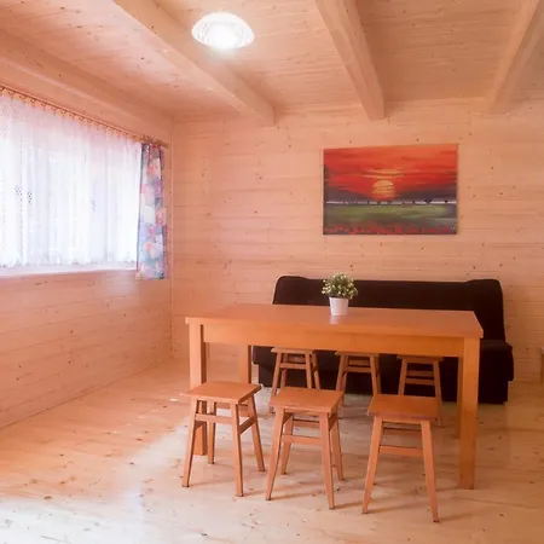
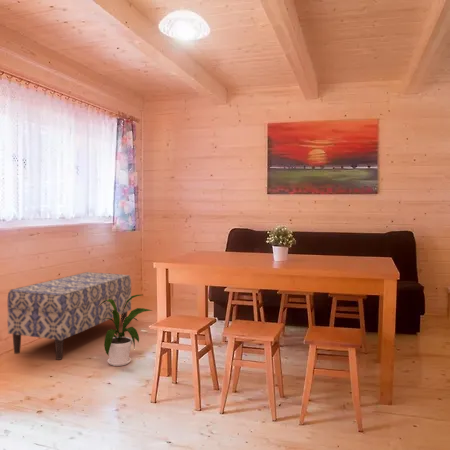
+ bench (76, 310)
+ house plant (122, 328)
